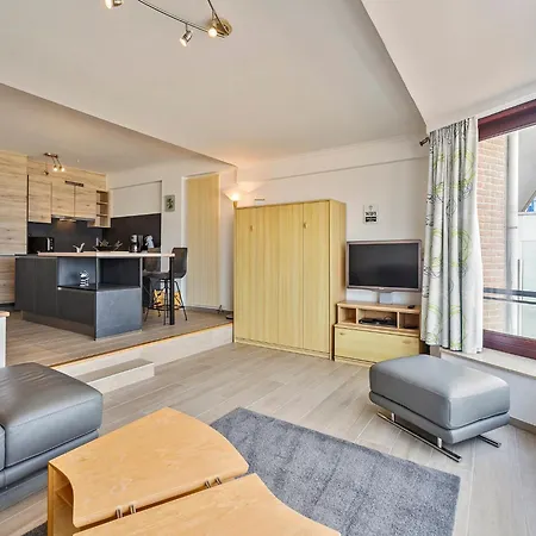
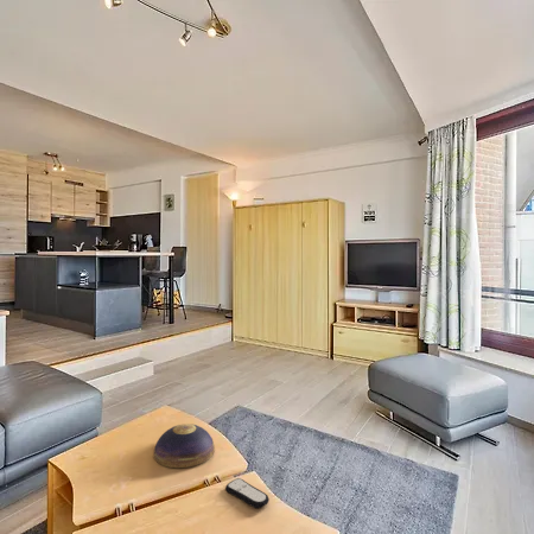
+ remote control (247, 492)
+ decorative bowl (184, 439)
